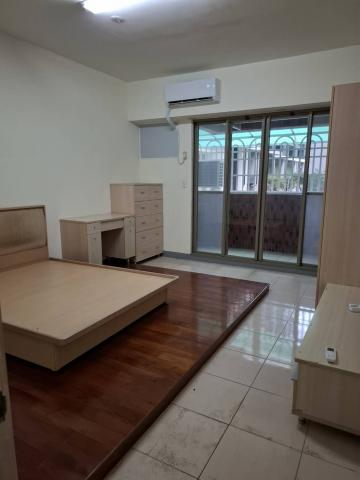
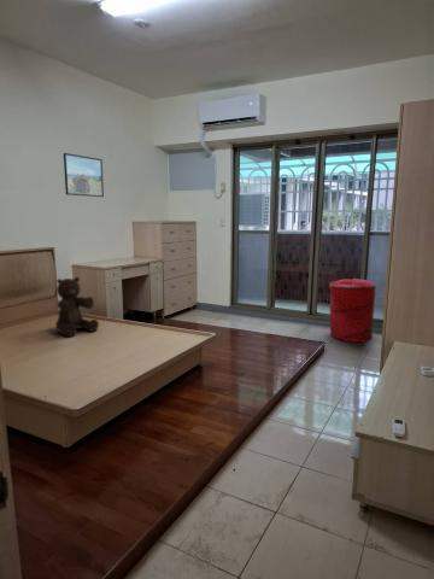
+ laundry hamper (351, 309)
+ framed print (84, 176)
+ teddy bear (74, 304)
